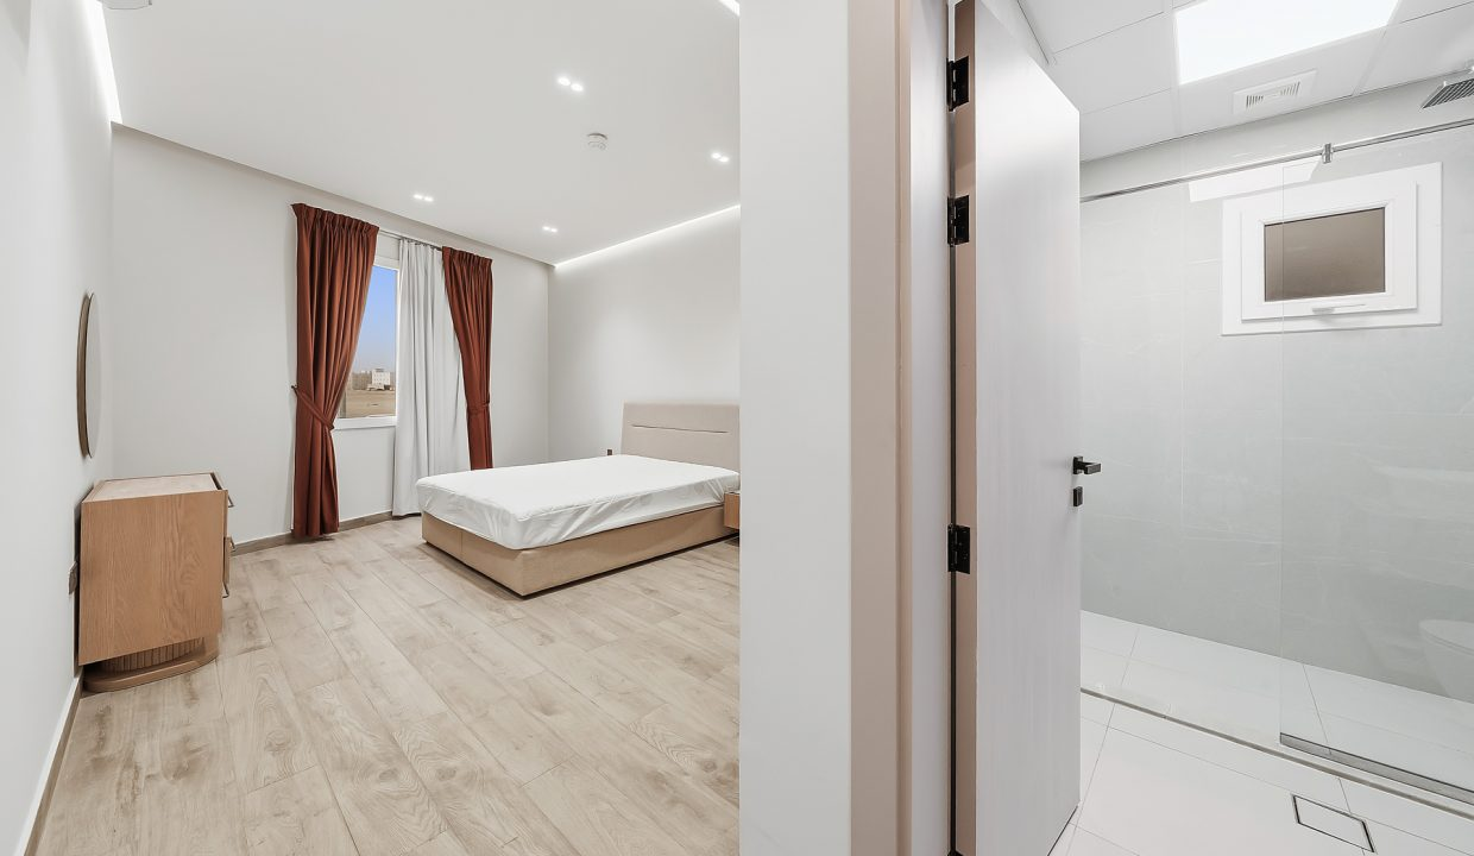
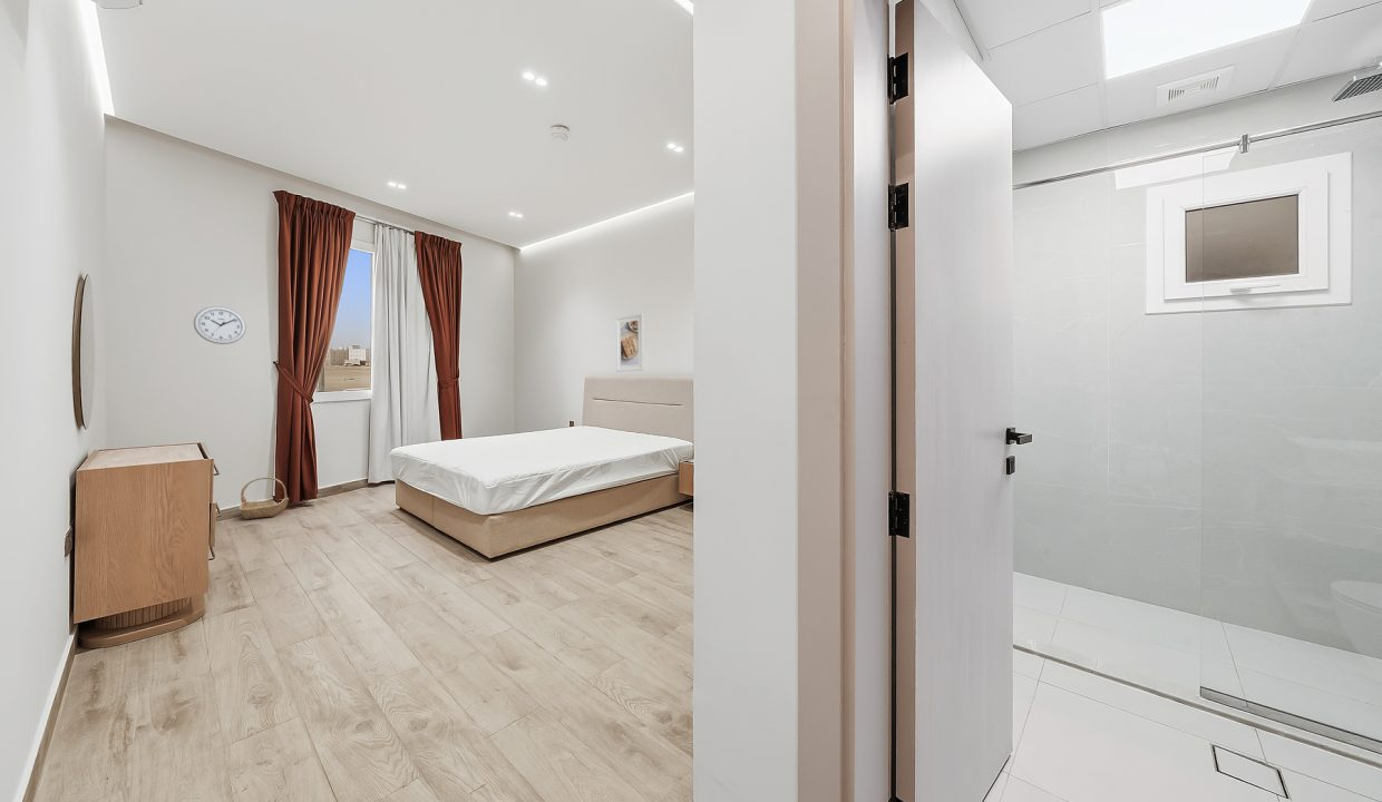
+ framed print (630, 343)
+ basket (265, 501)
+ wall clock (221, 325)
